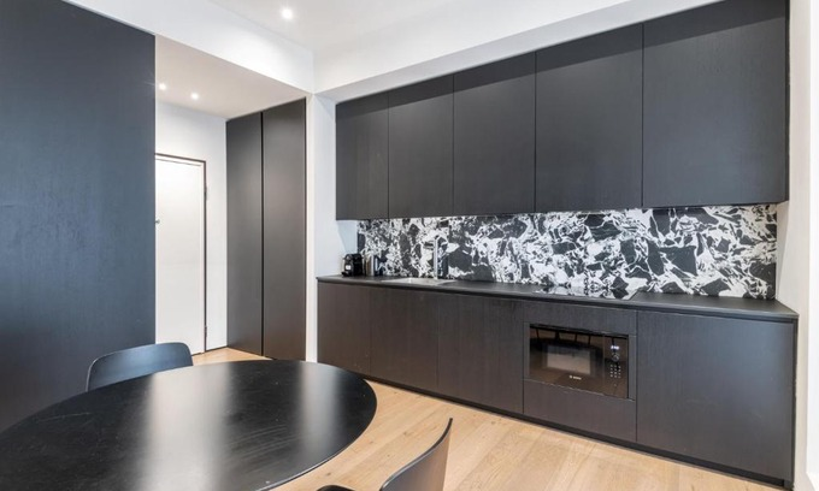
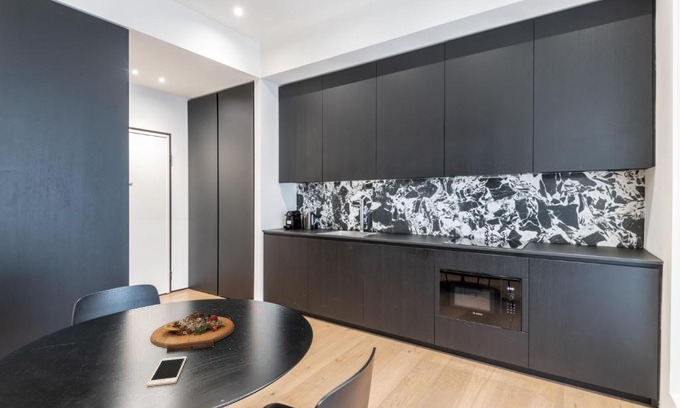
+ cell phone (168, 370)
+ cutting board (193, 324)
